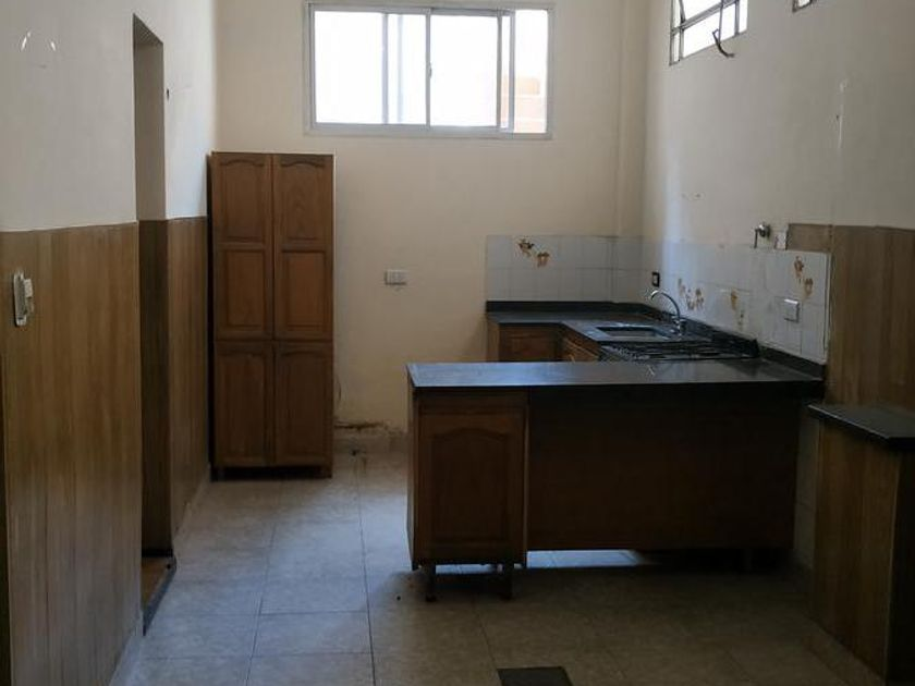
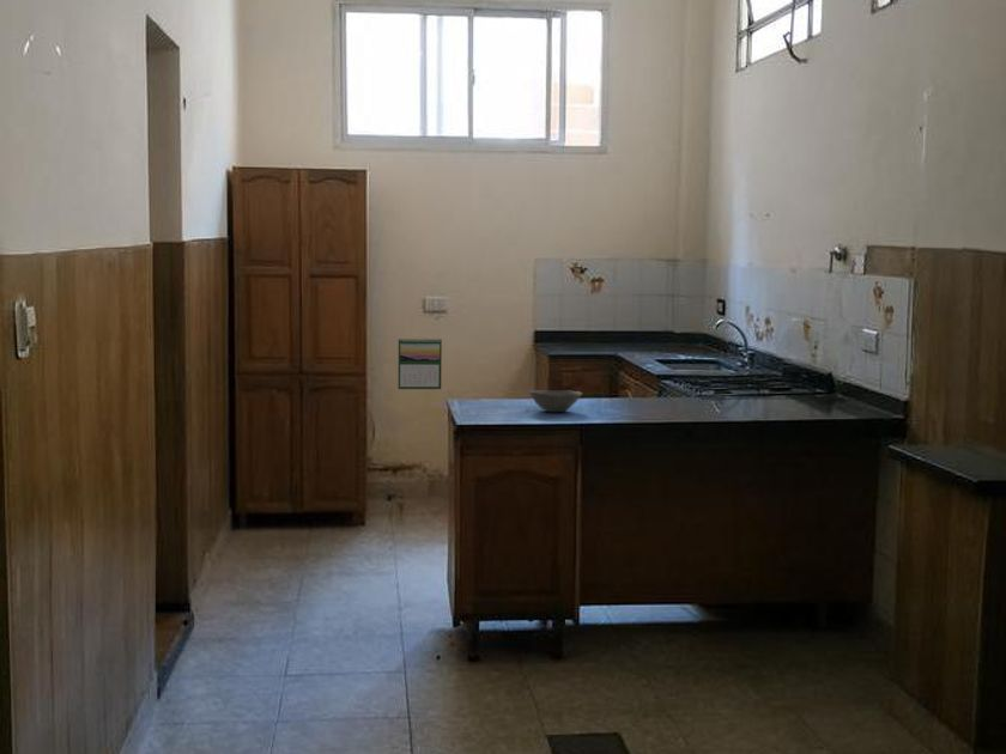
+ bowl (554, 401)
+ calendar (419, 363)
